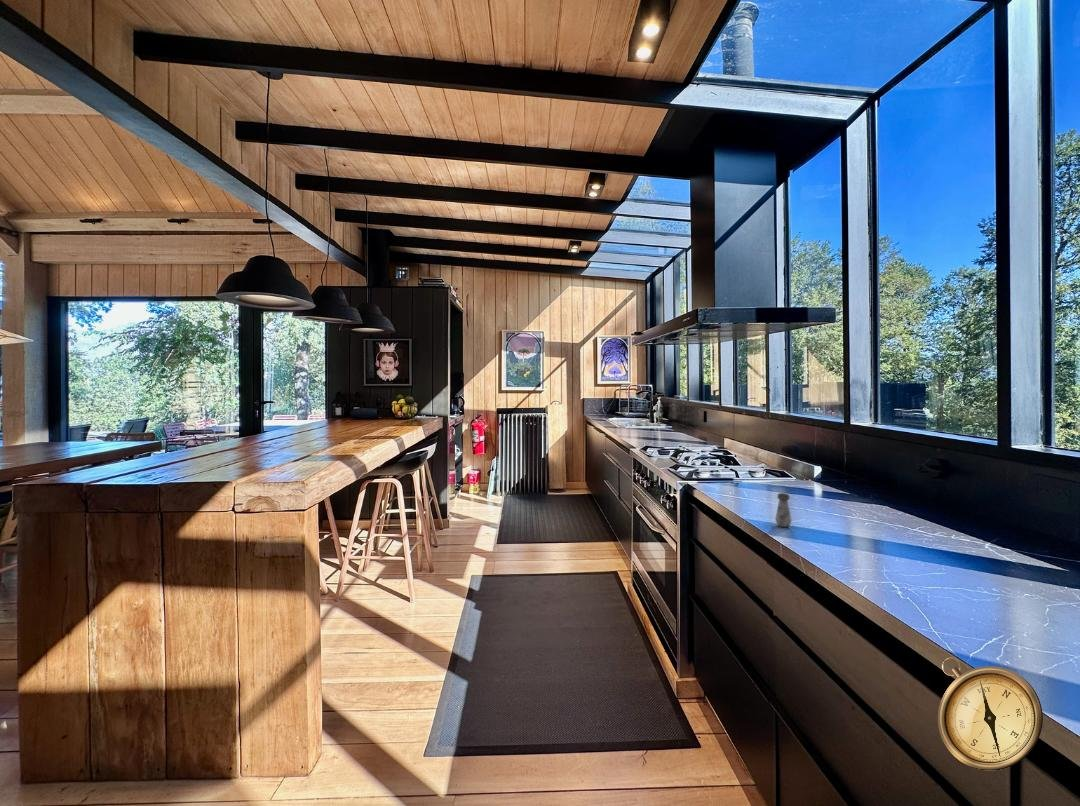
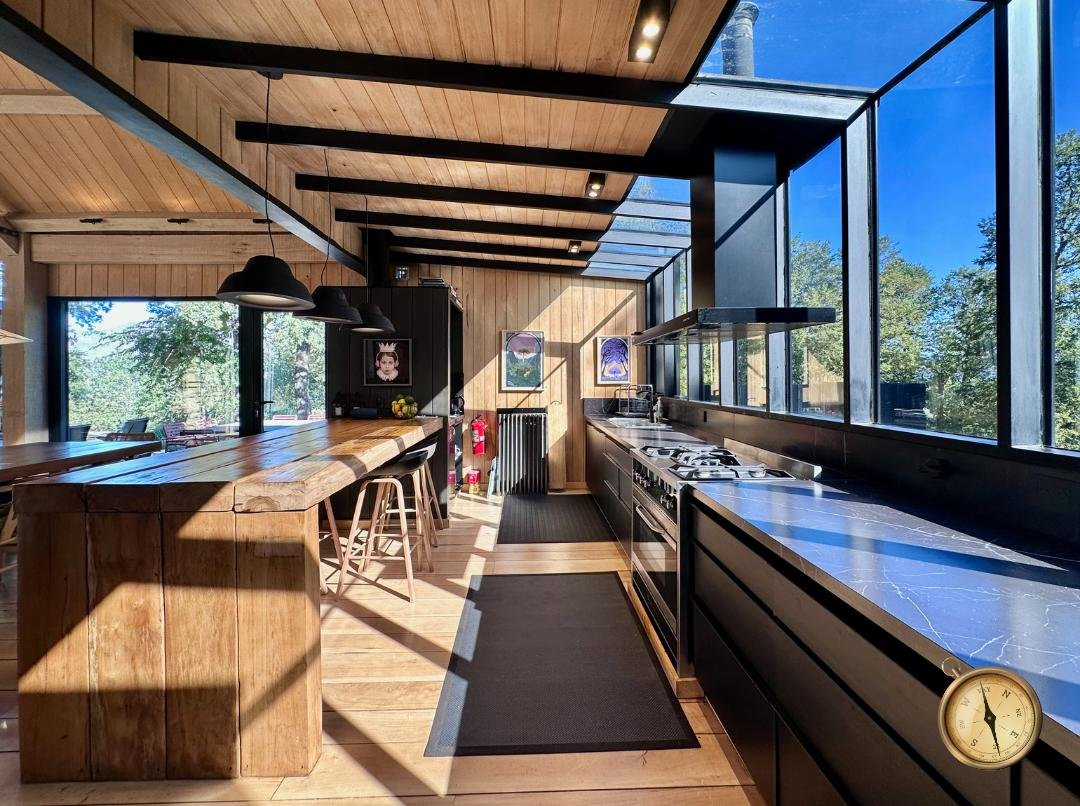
- salt shaker (783, 509)
